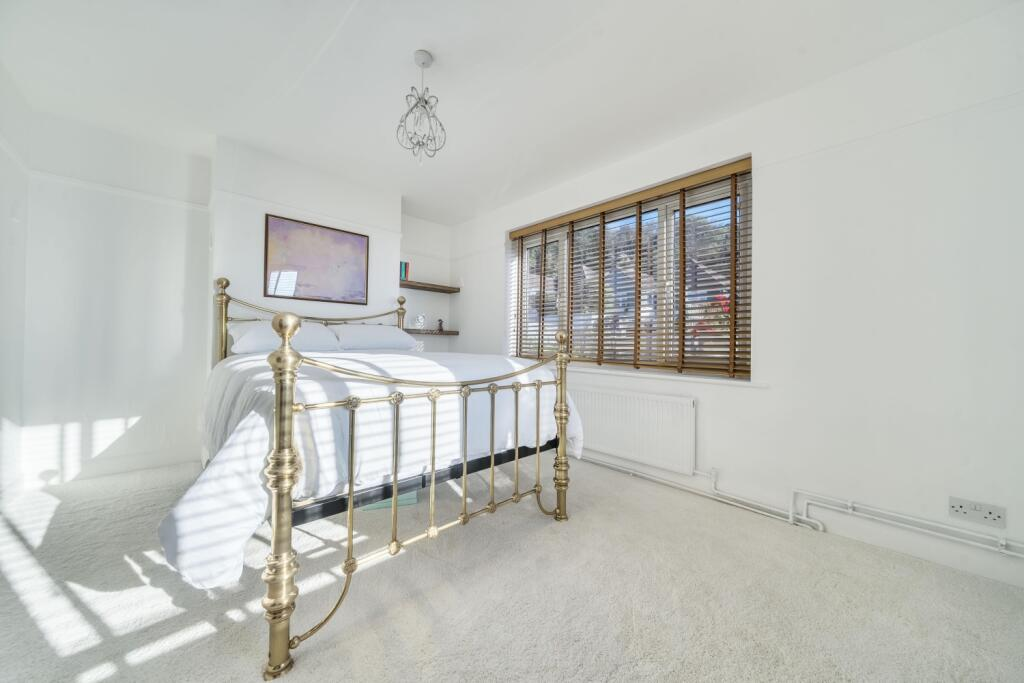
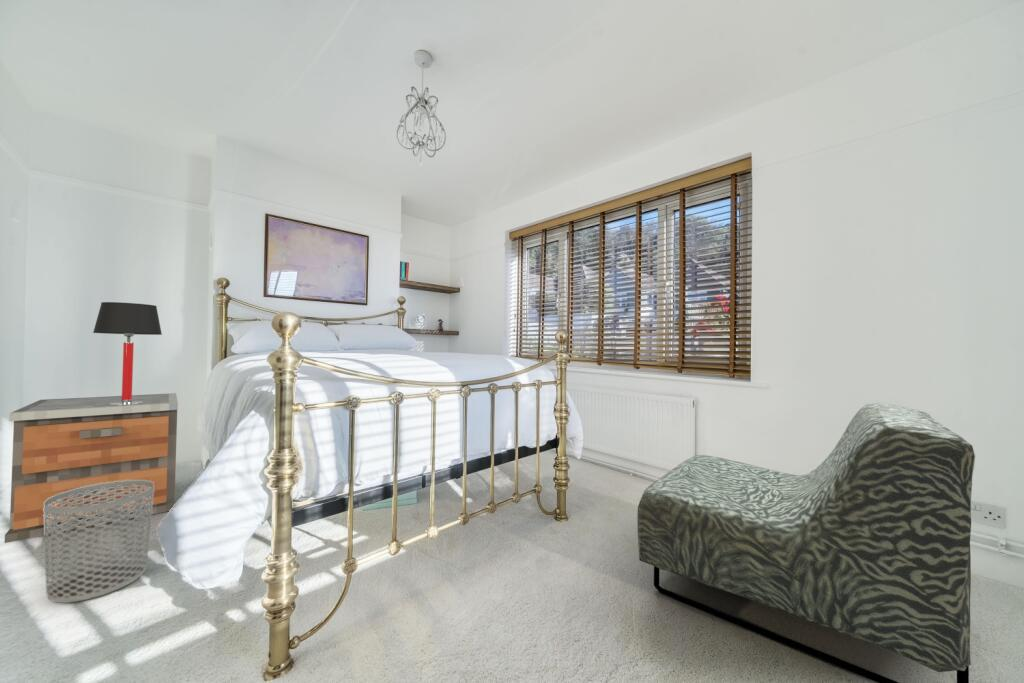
+ armchair (783, 498)
+ table lamp (128, 353)
+ waste bin (101, 537)
+ nightstand (105, 456)
